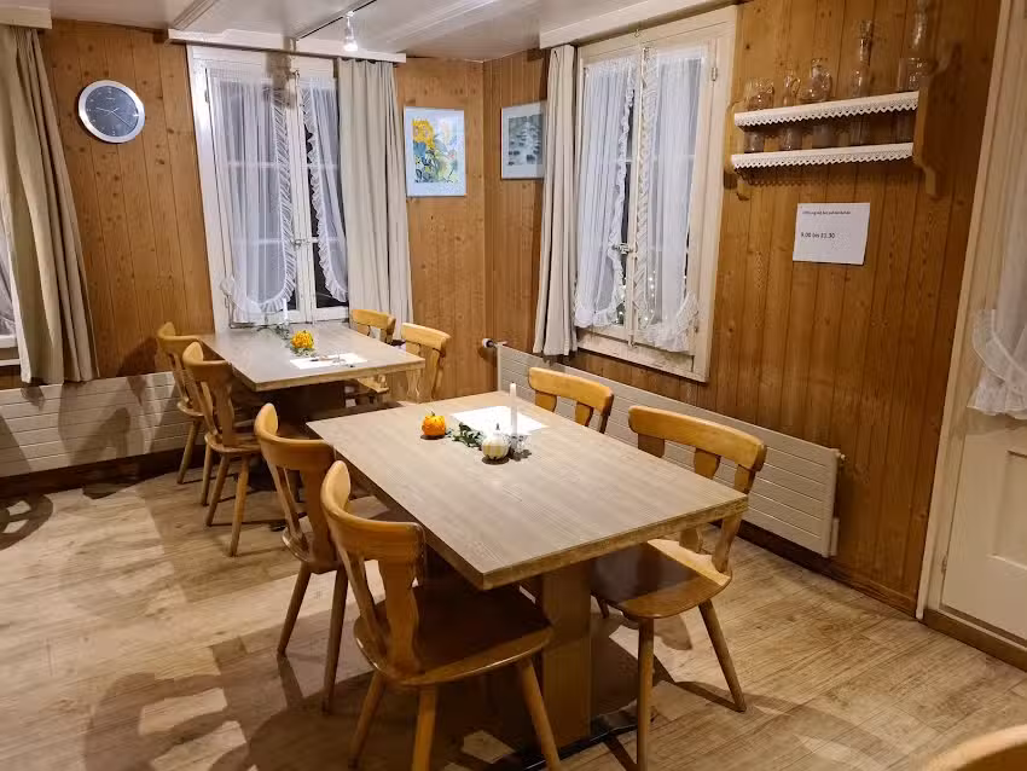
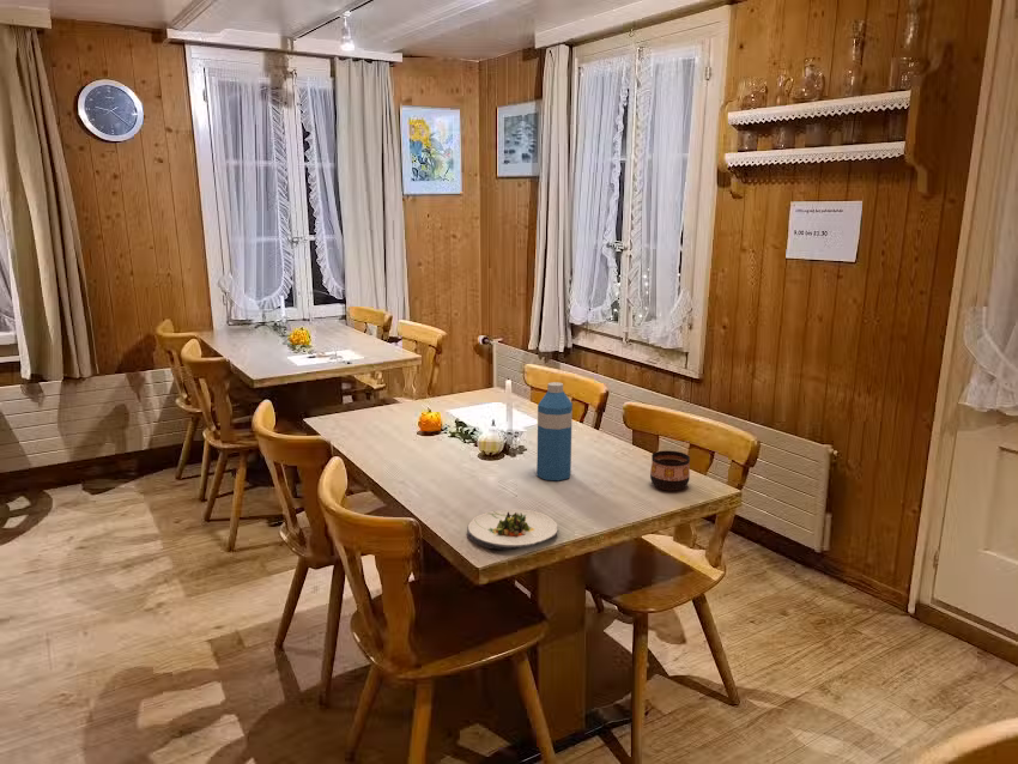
+ salad plate (511, 522)
+ cup (672, 471)
+ water bottle (555, 430)
